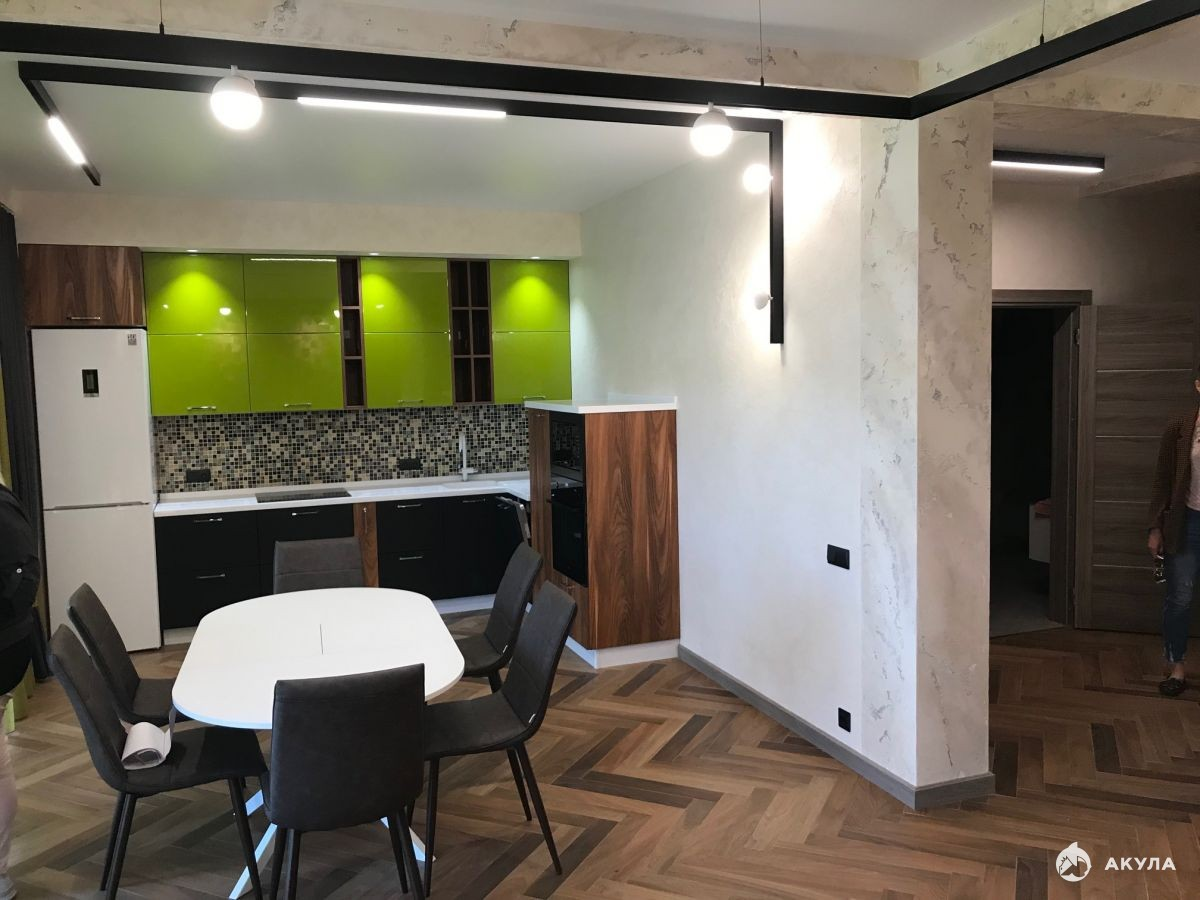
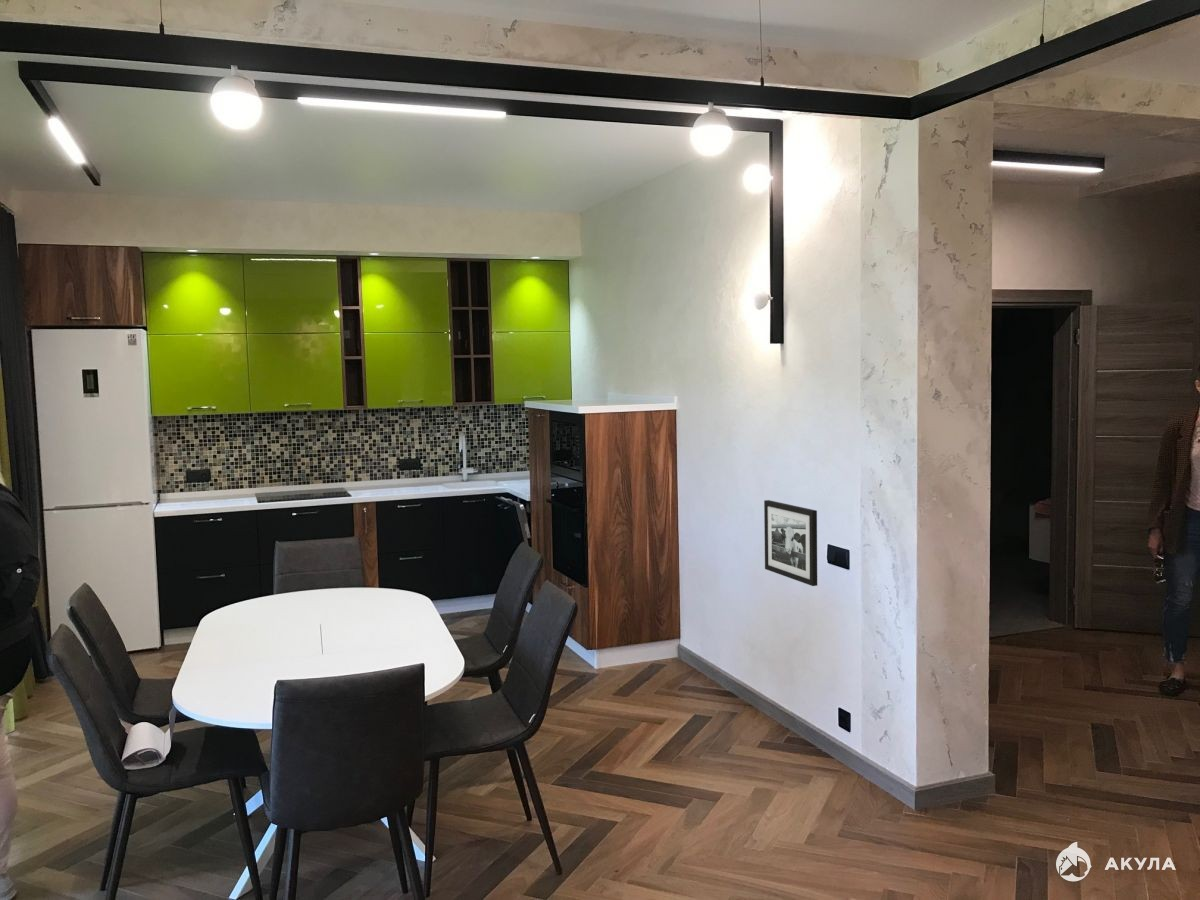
+ picture frame (789, 541)
